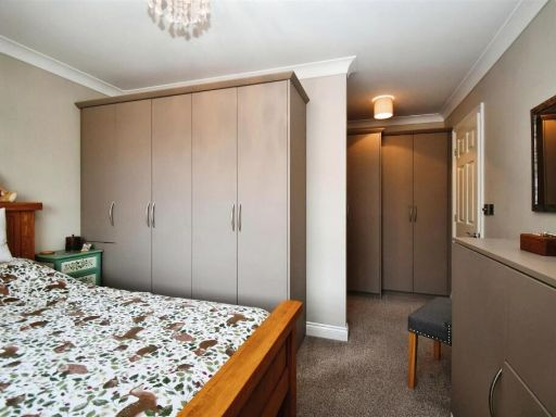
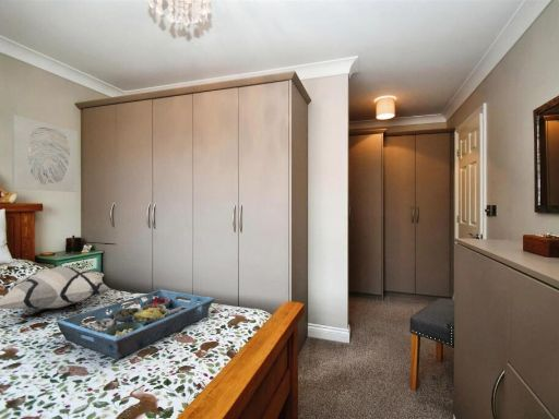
+ serving tray (144, 315)
+ wall art (47, 156)
+ decorative pillow (59, 287)
